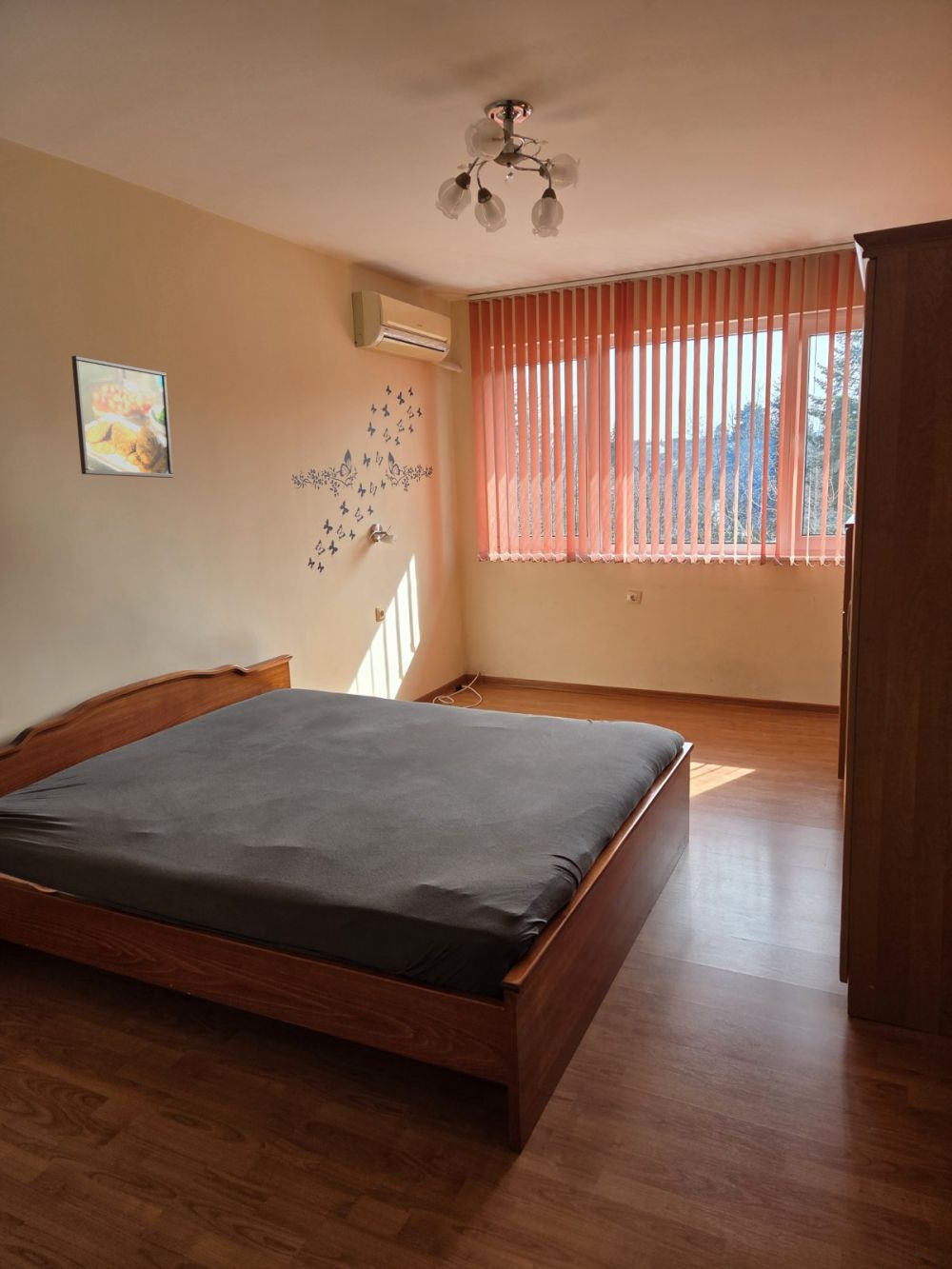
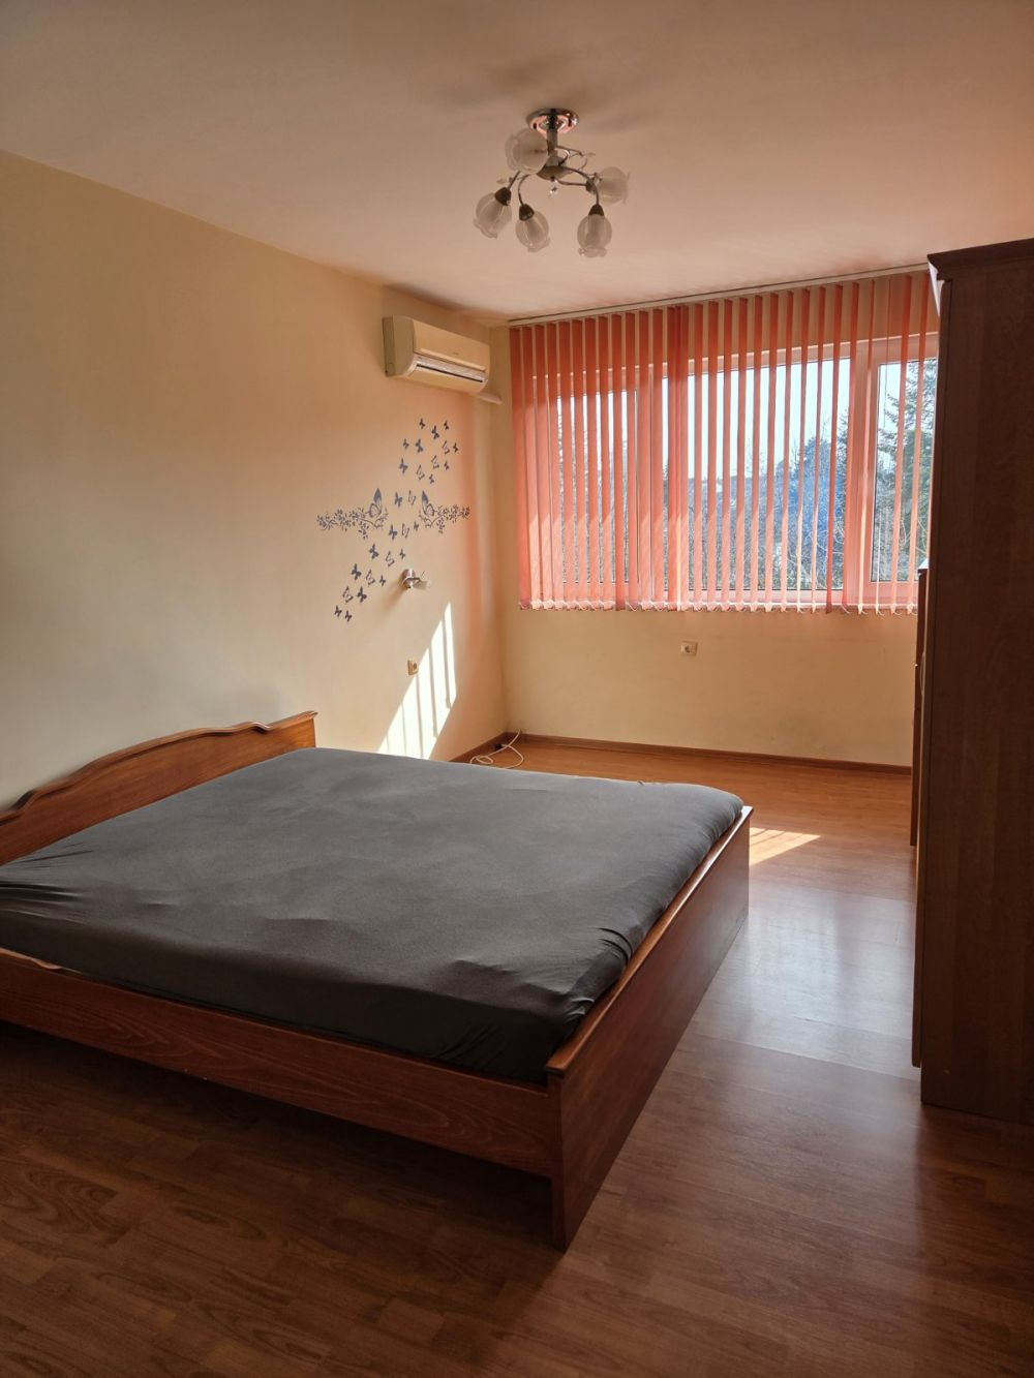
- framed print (126, 421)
